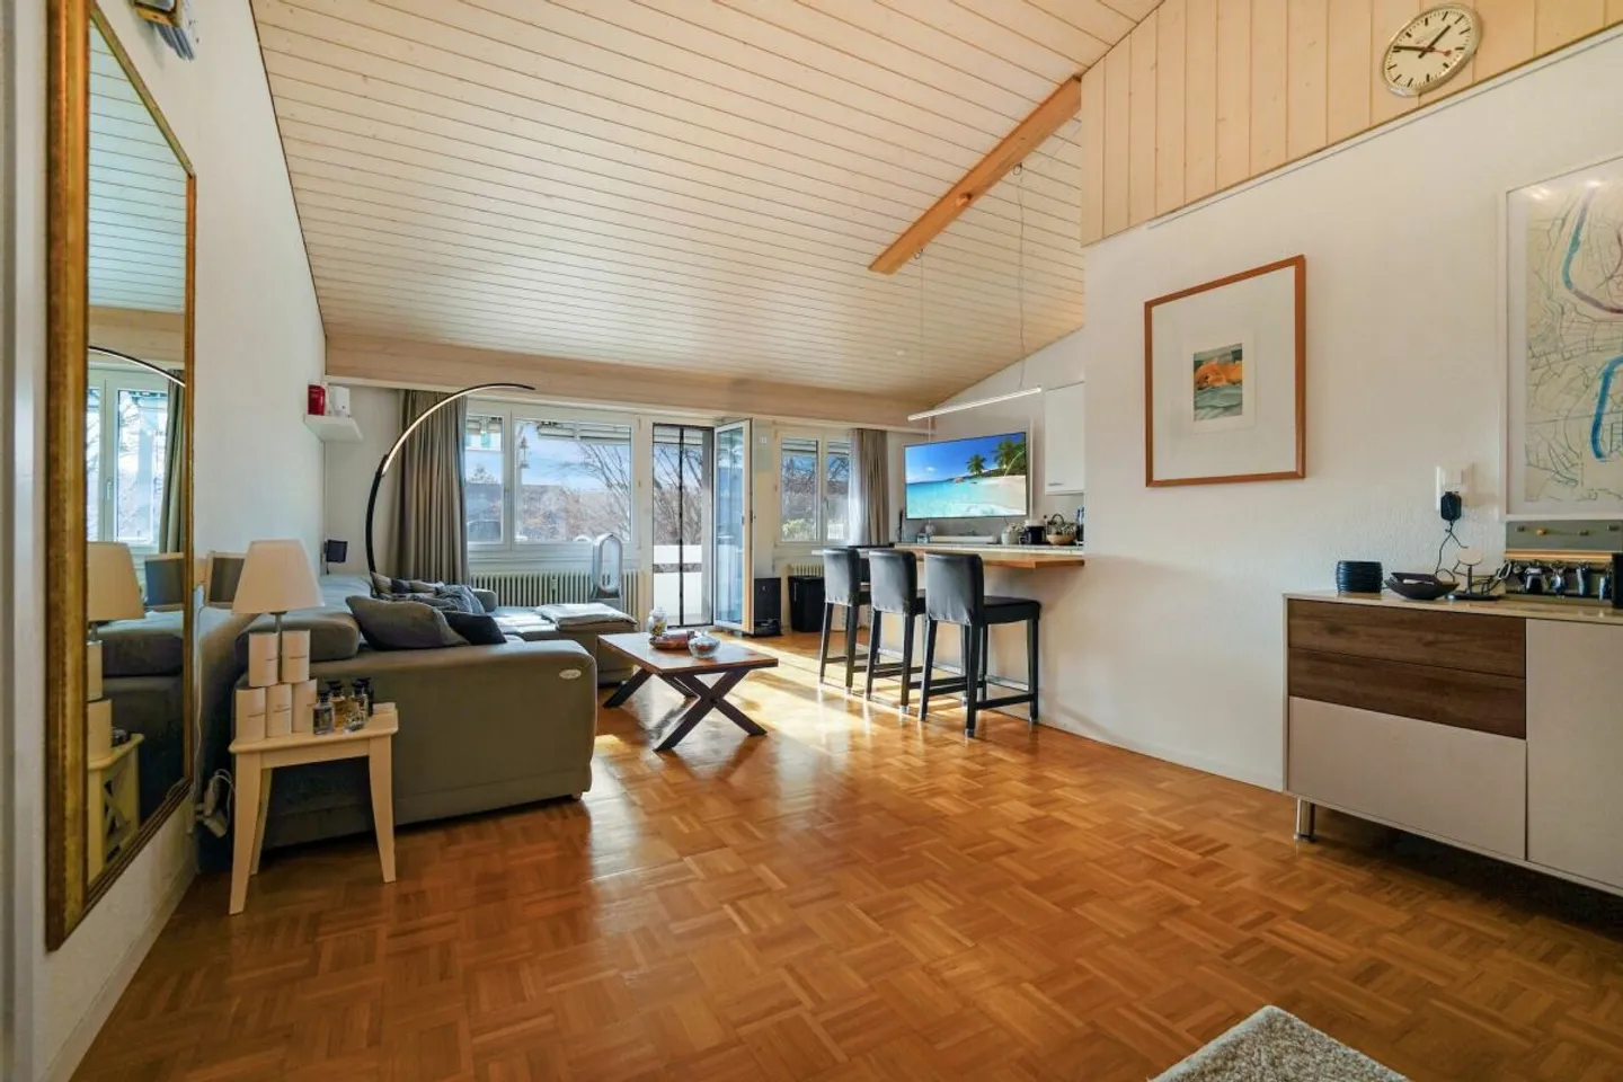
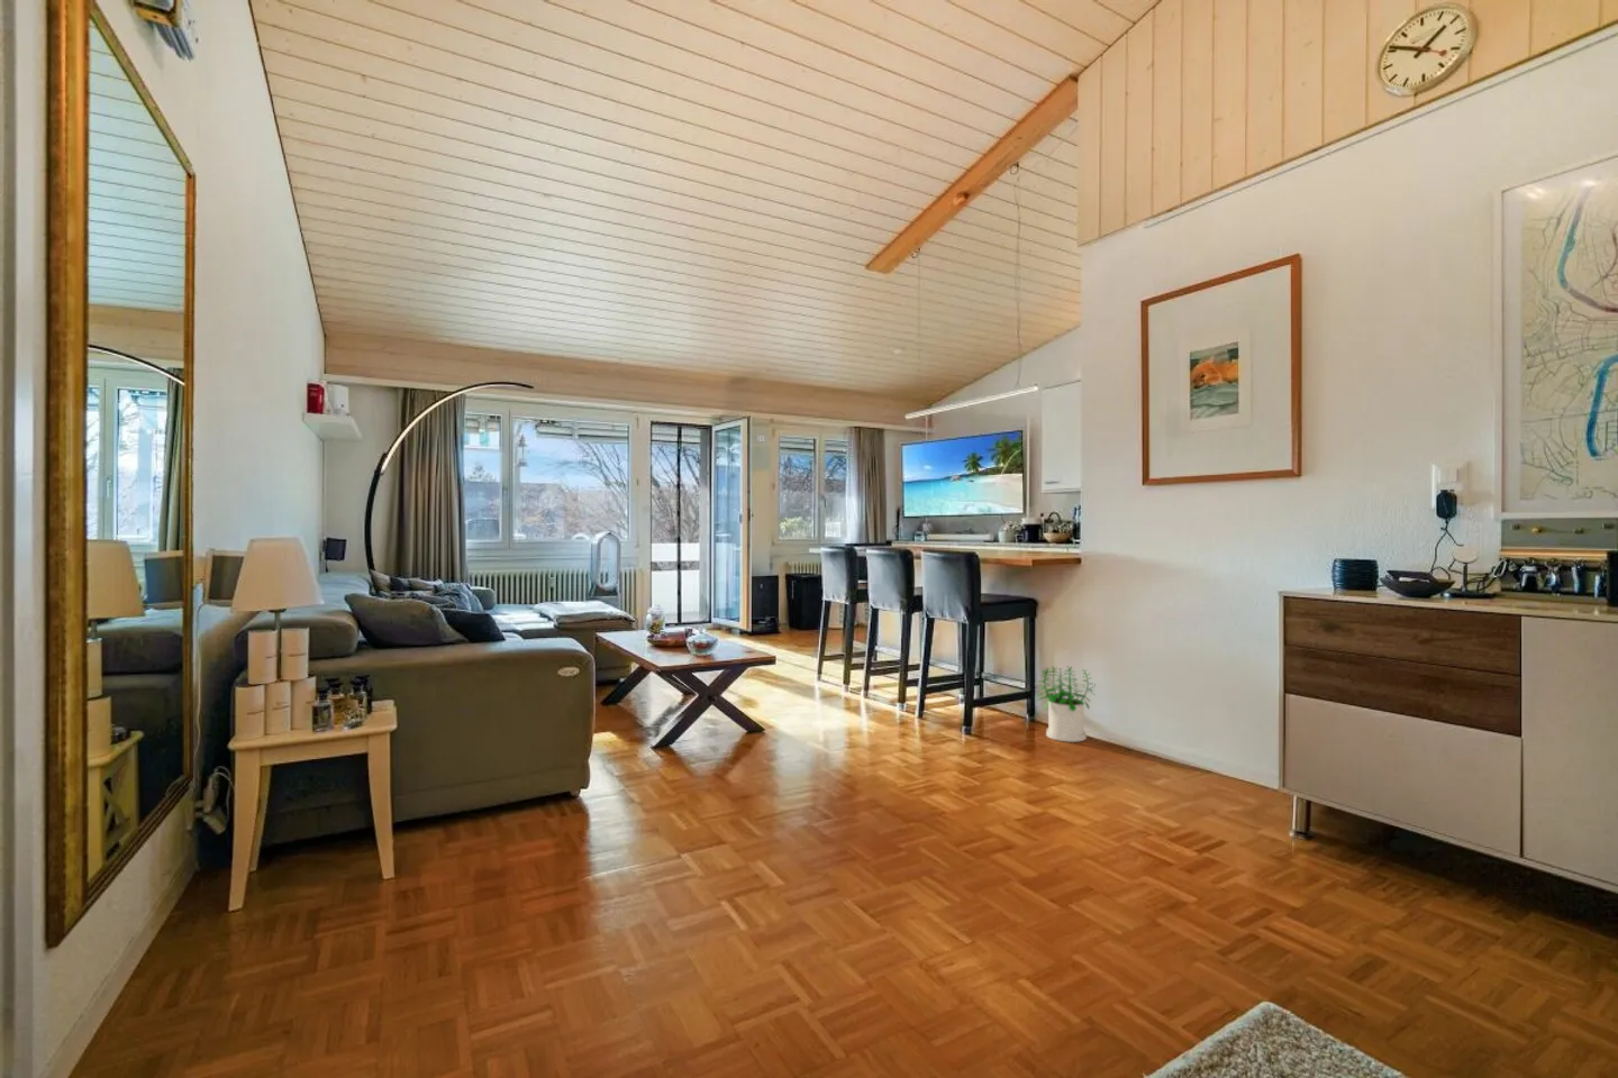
+ potted plant (1062, 700)
